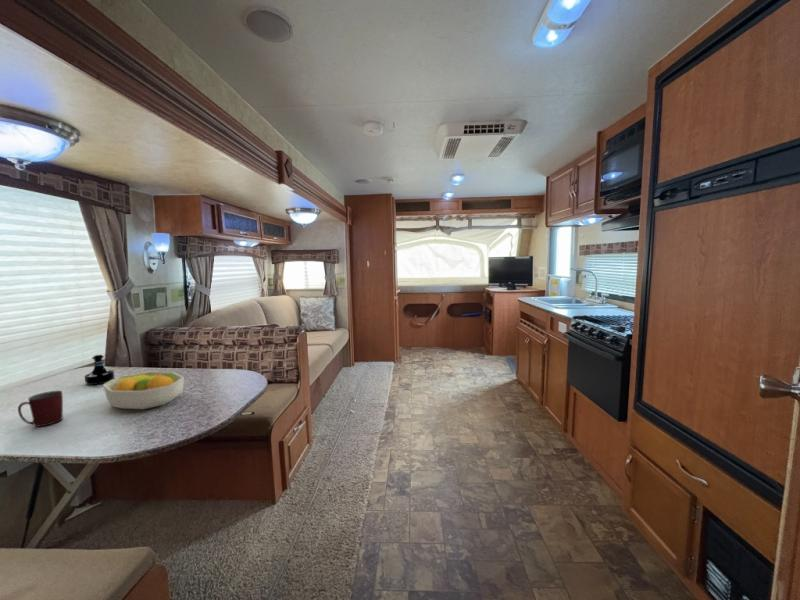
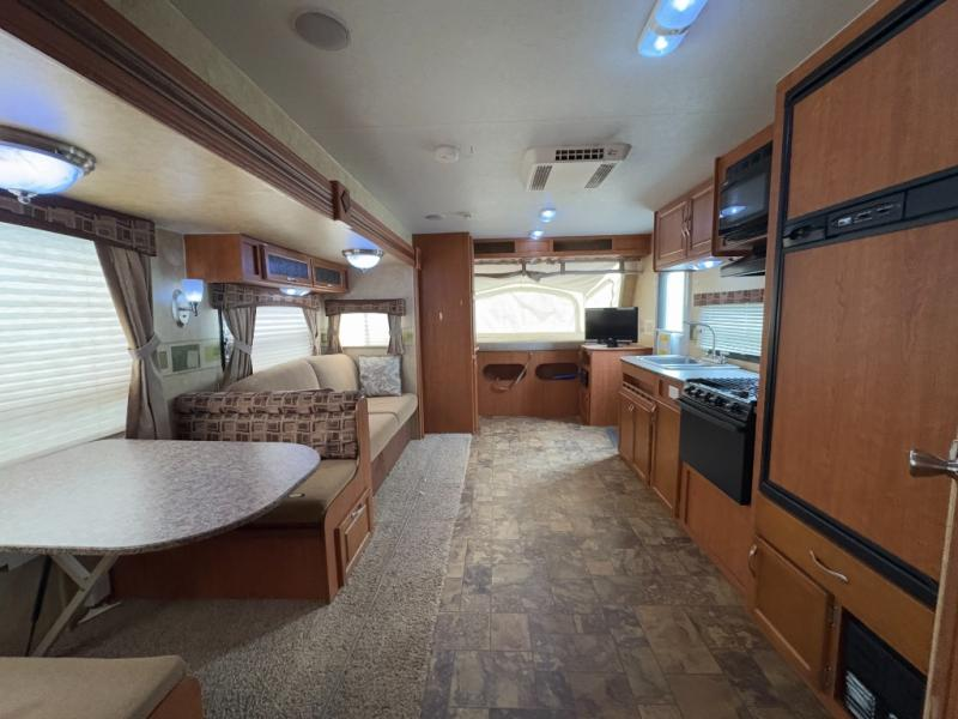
- fruit bowl (145, 386)
- mug (41, 410)
- tequila bottle (99, 368)
